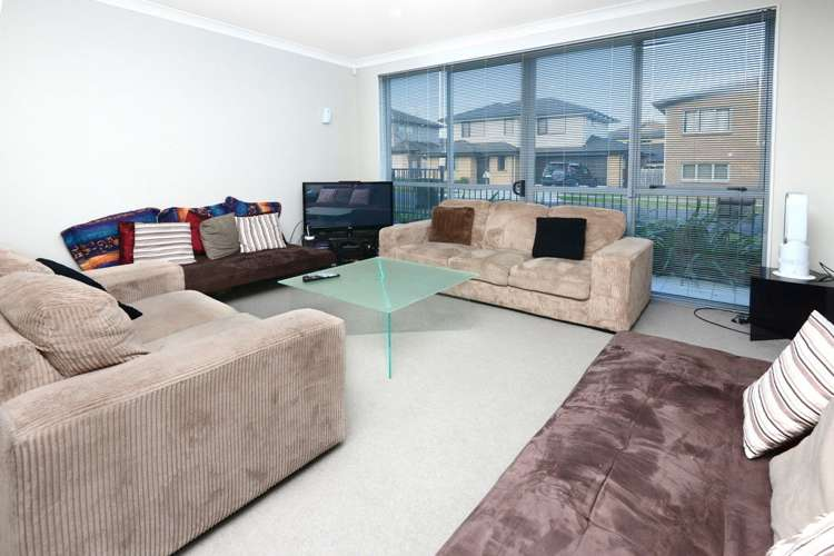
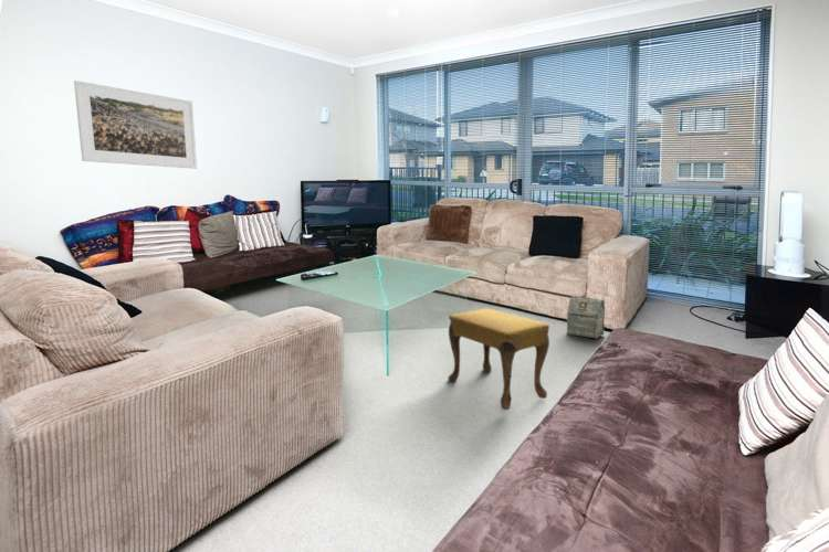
+ footstool (499, 350)
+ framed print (140, 128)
+ bag (585, 316)
